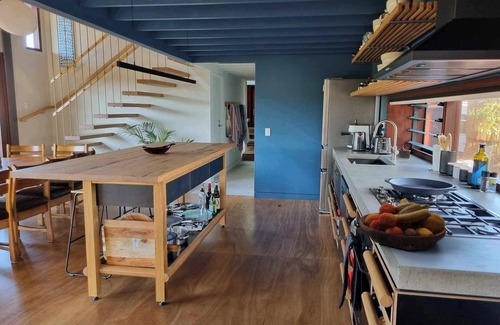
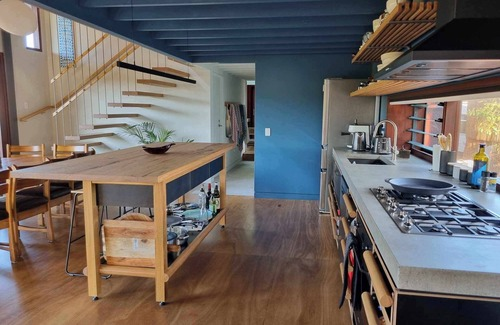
- fruit bowl (400, 219)
